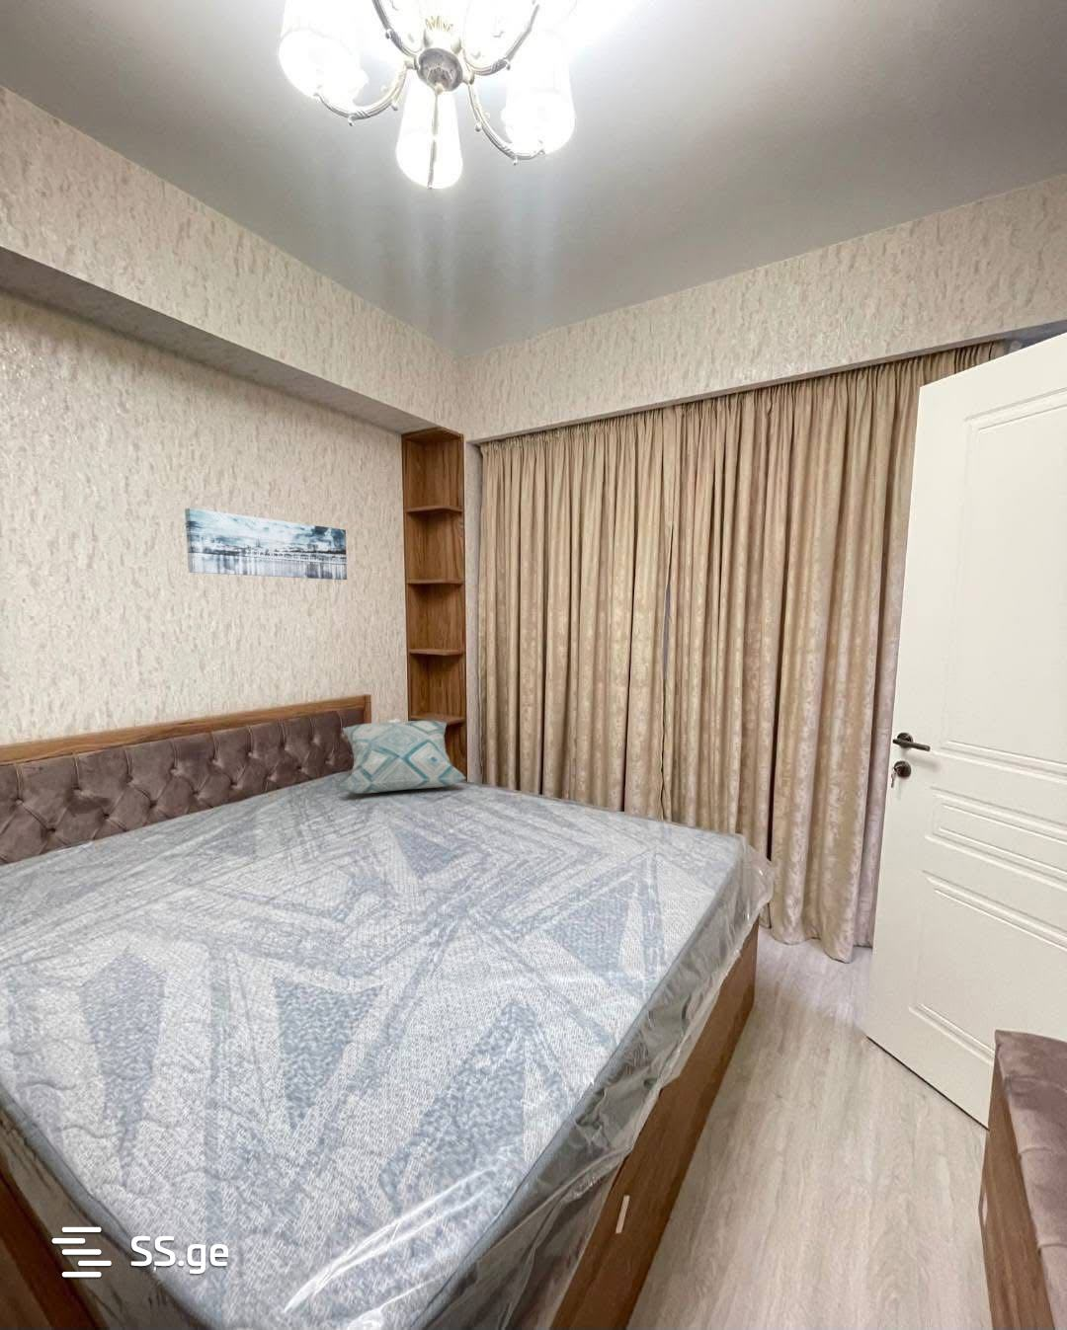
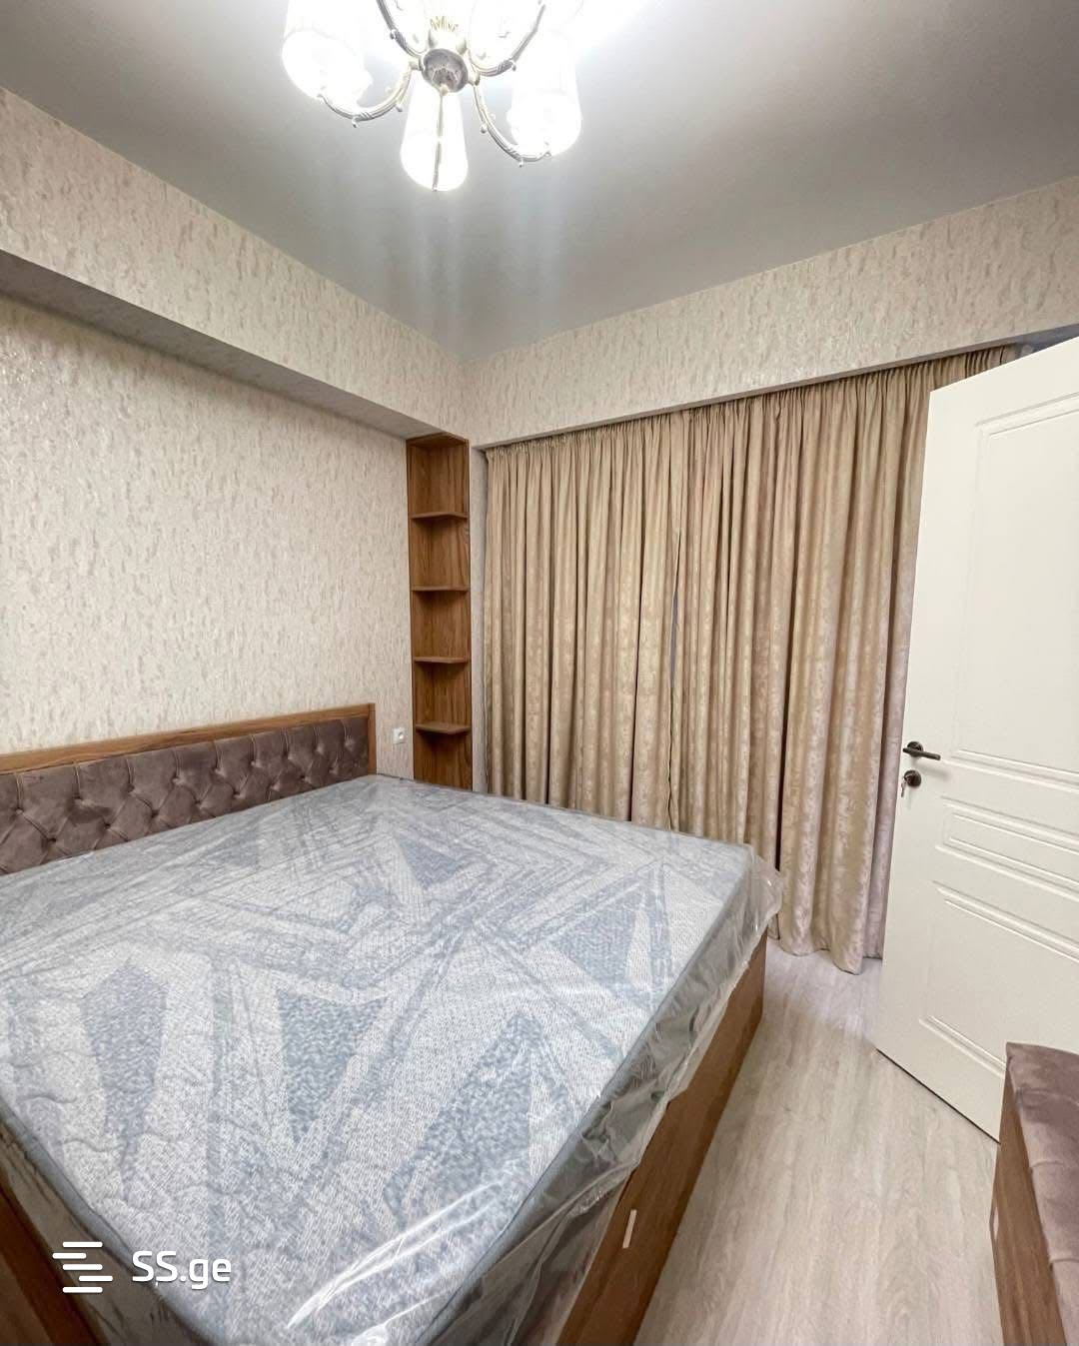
- decorative pillow (401, 753)
- wall art (275, 547)
